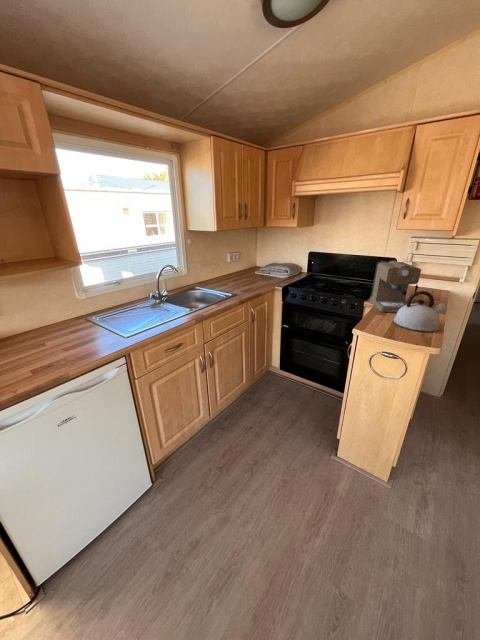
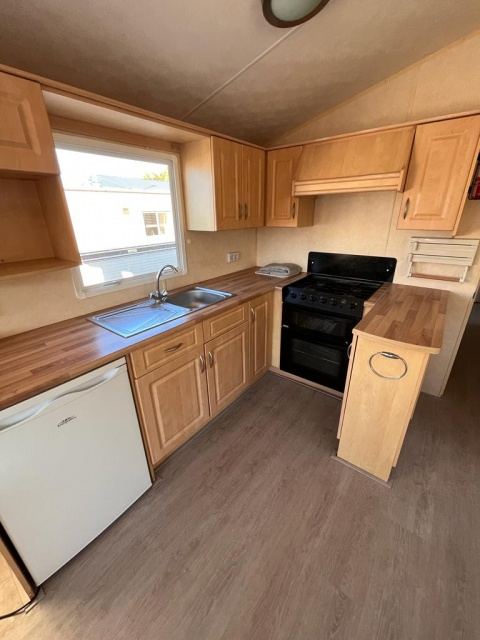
- coffee maker (397, 286)
- kettle (421, 308)
